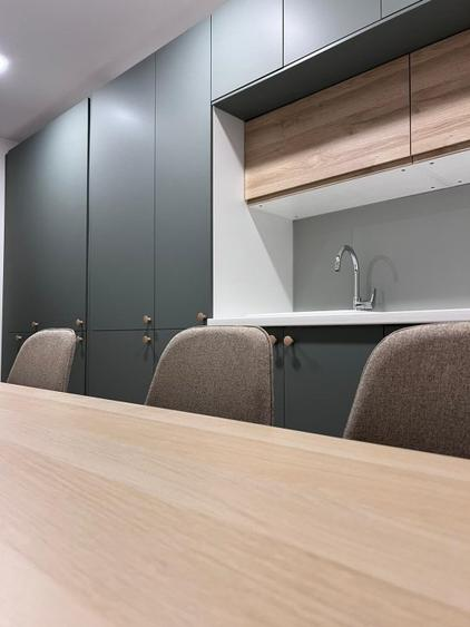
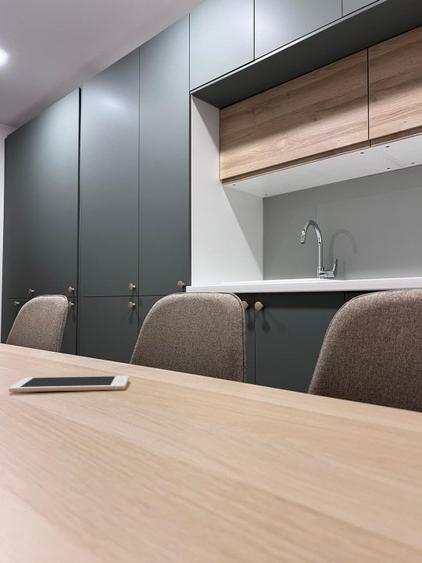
+ cell phone (72, 383)
